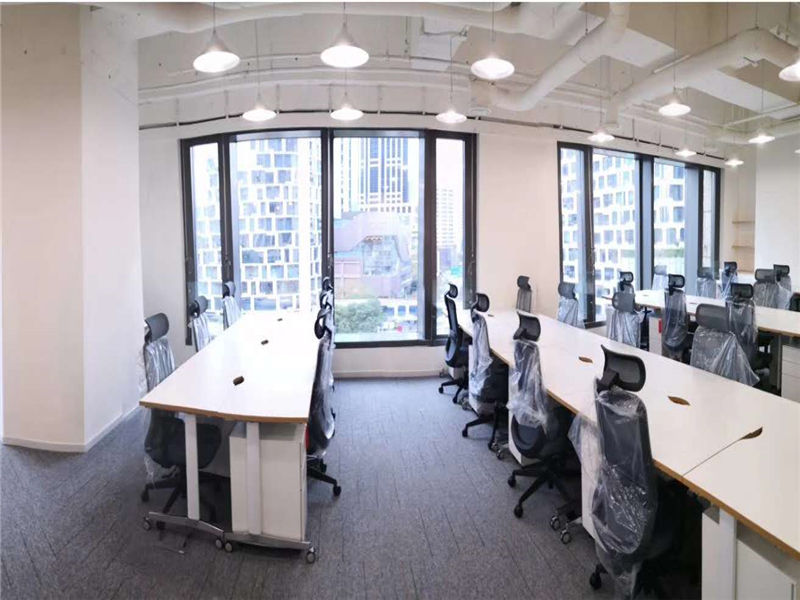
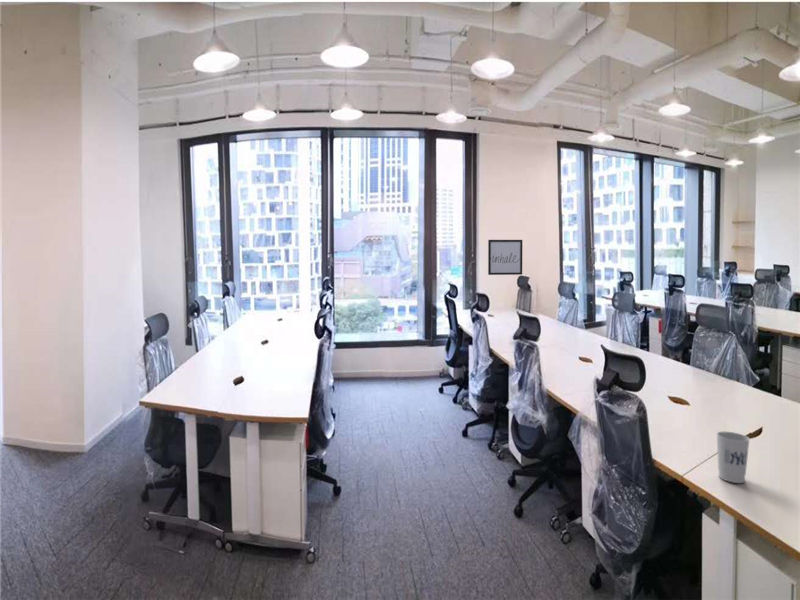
+ wall art (505, 257)
+ cup (732, 457)
